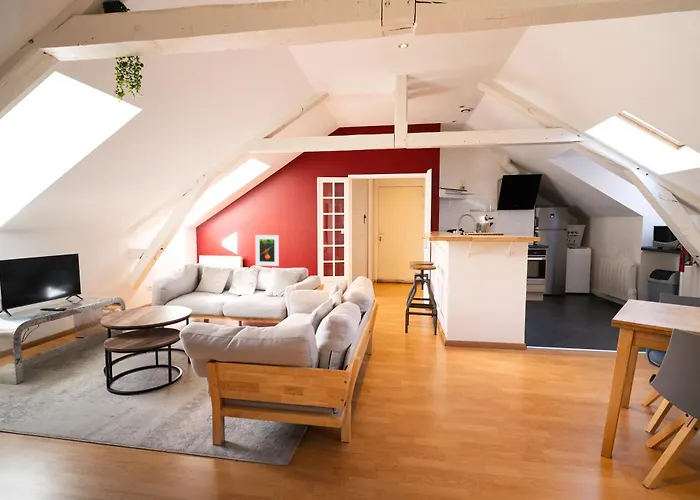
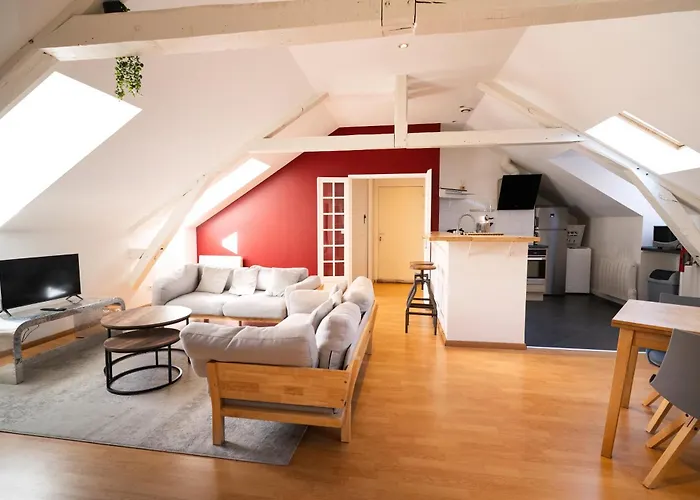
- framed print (267, 250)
